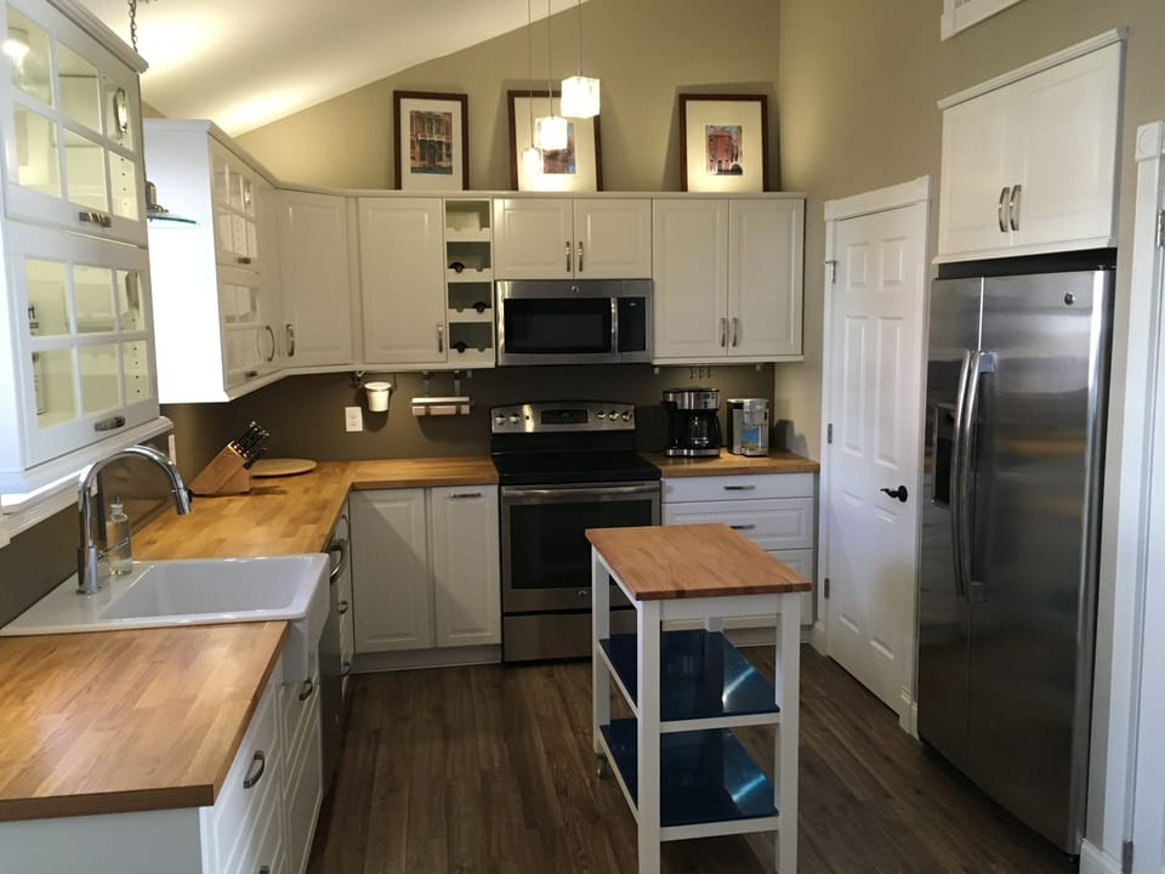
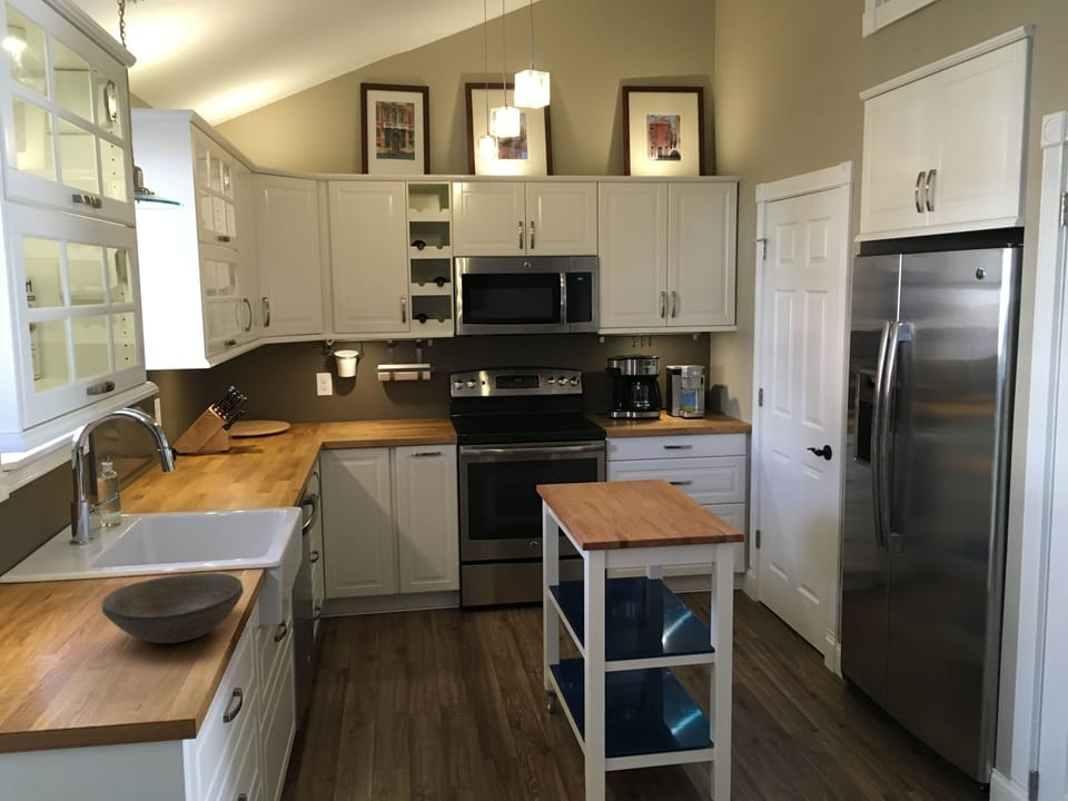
+ bowl (176, 612)
